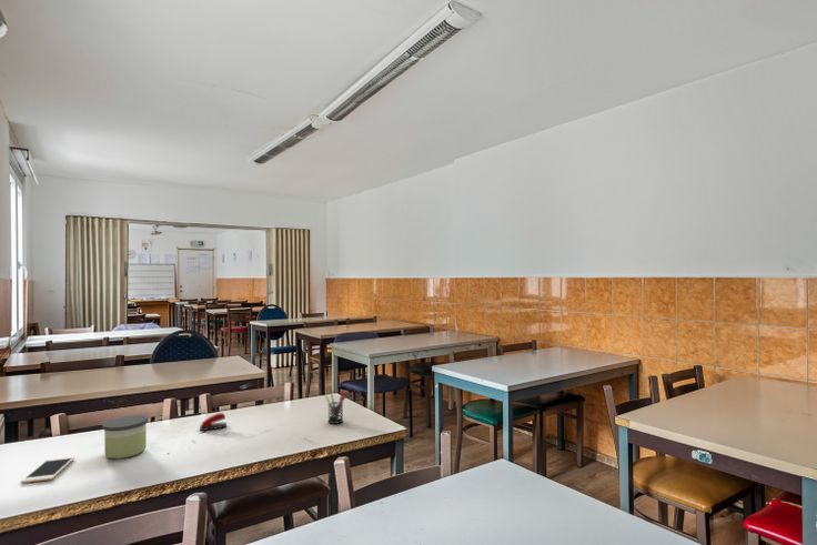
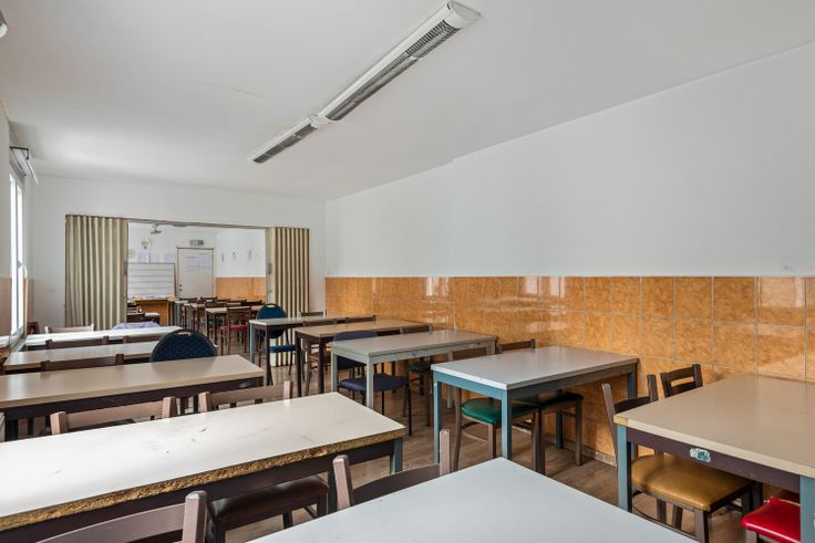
- cell phone (49, 468)
- candle (125, 436)
- stapler (213, 421)
- pen holder (334, 405)
